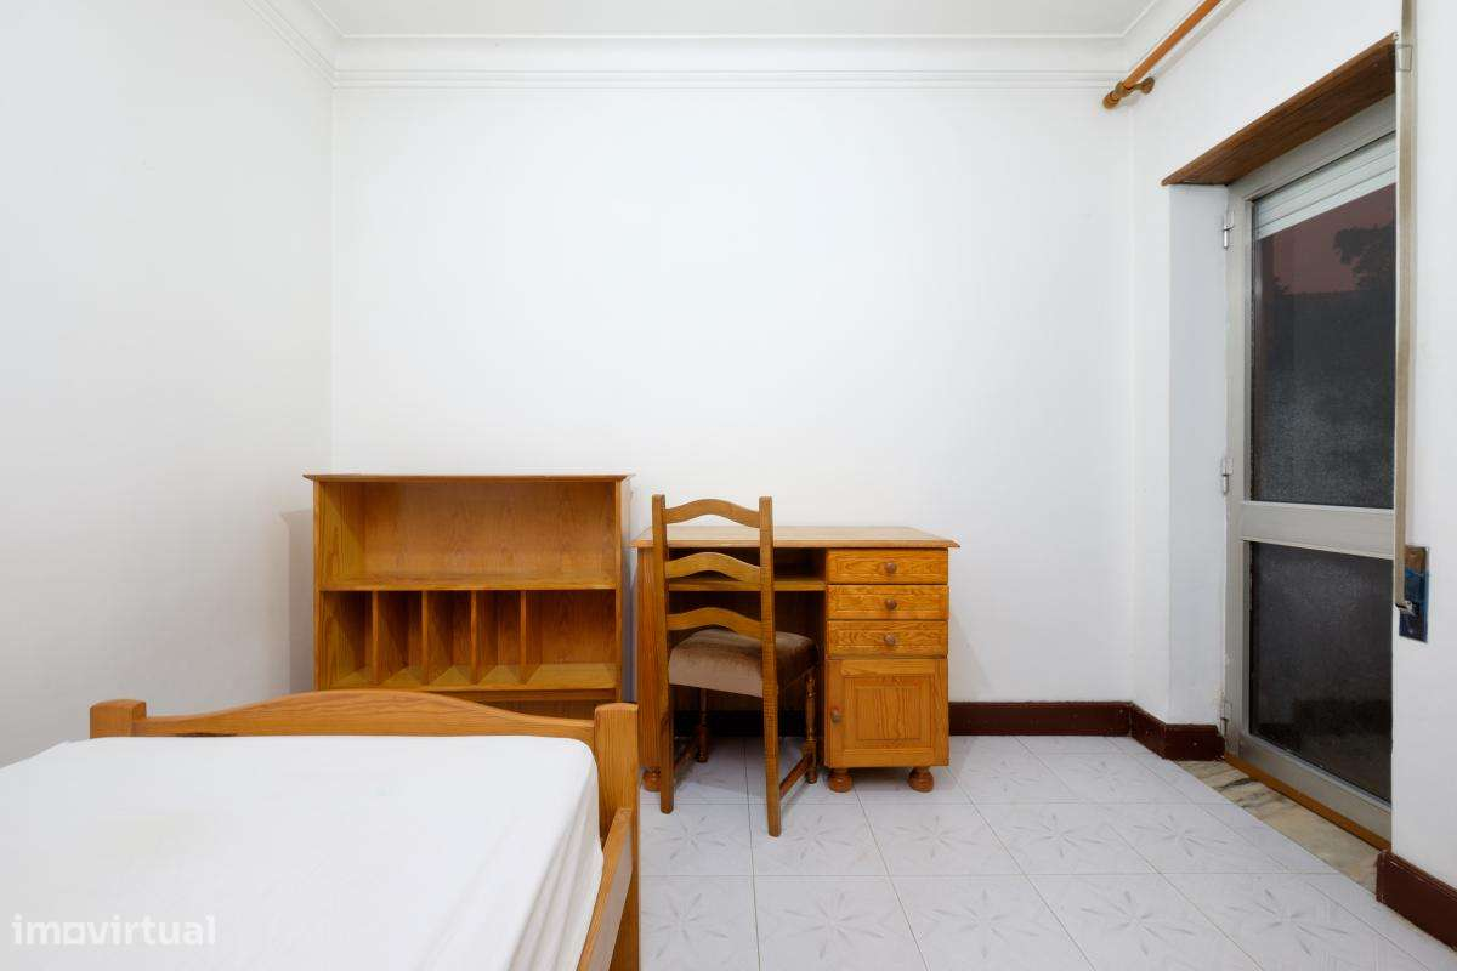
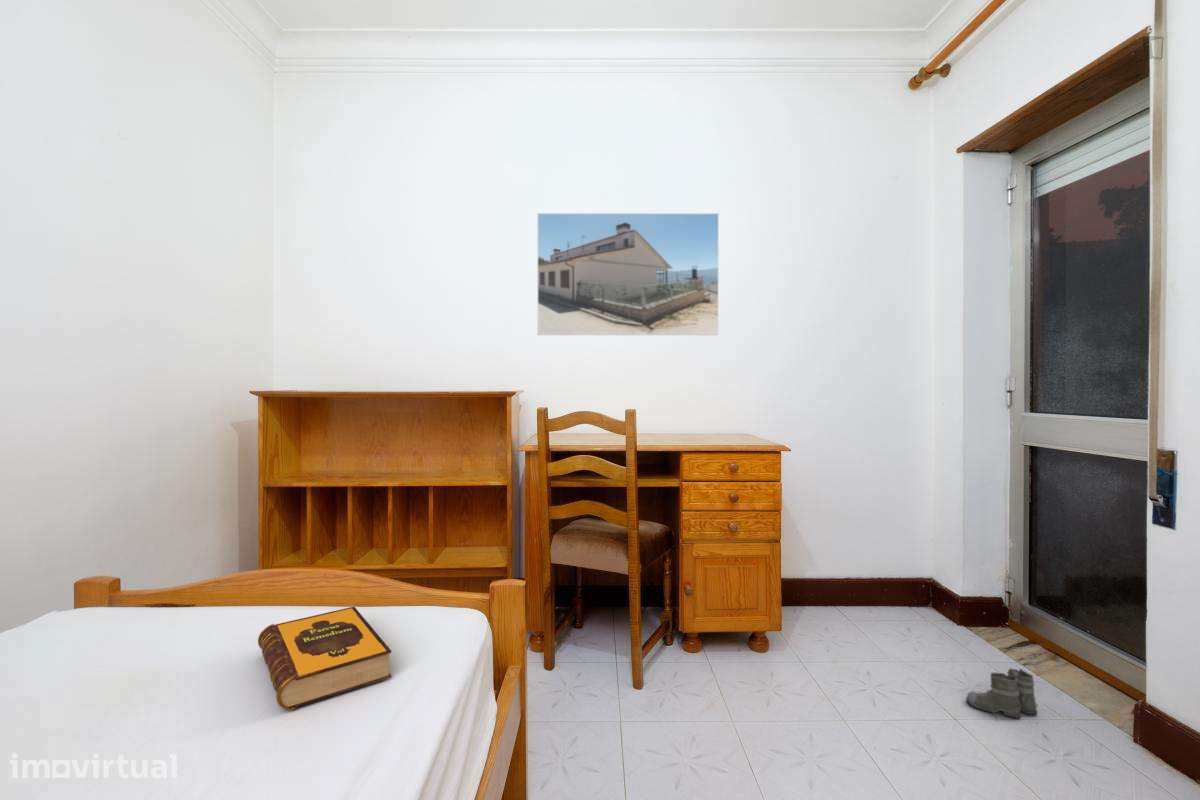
+ boots (1004, 687)
+ hardback book (321, 652)
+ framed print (627, 274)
